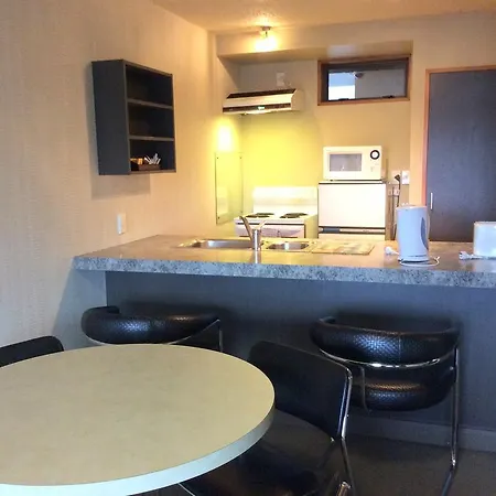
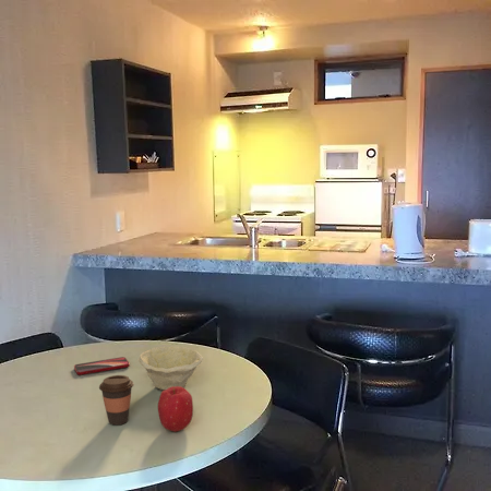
+ fruit (175, 407)
+ coffee cup (117, 400)
+ smartphone (101, 366)
+ bowl (170, 370)
